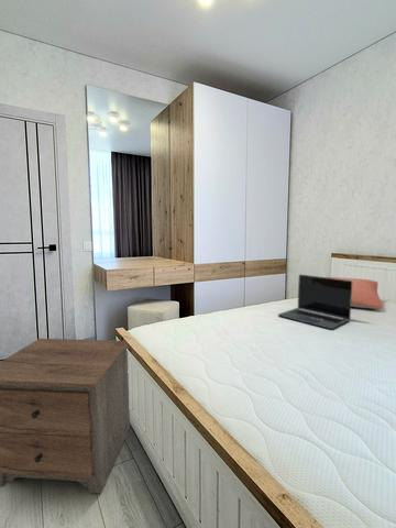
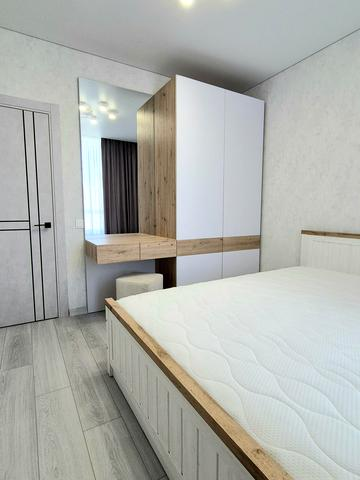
- laptop (314, 298)
- pillow (352, 292)
- nightstand (64, 408)
